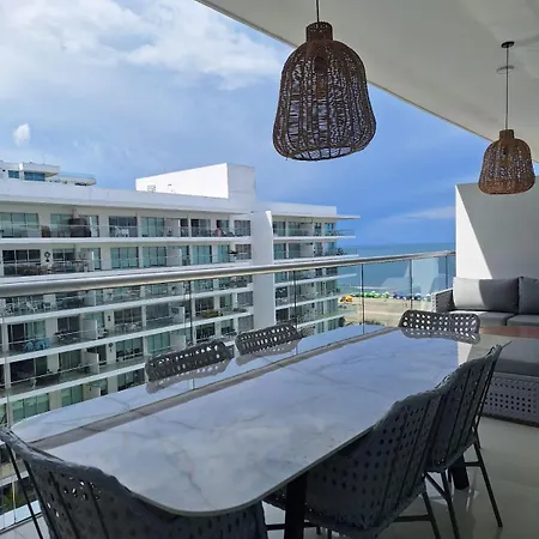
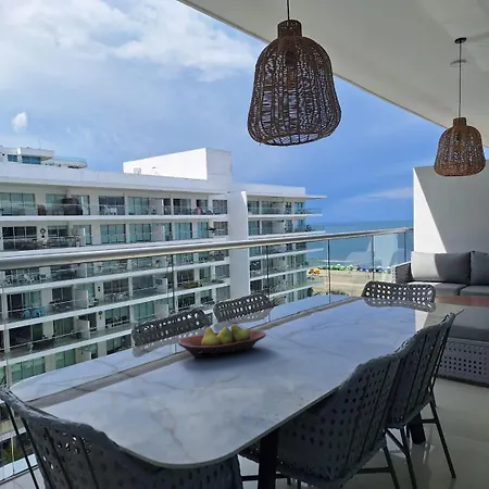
+ fruit bowl (222, 338)
